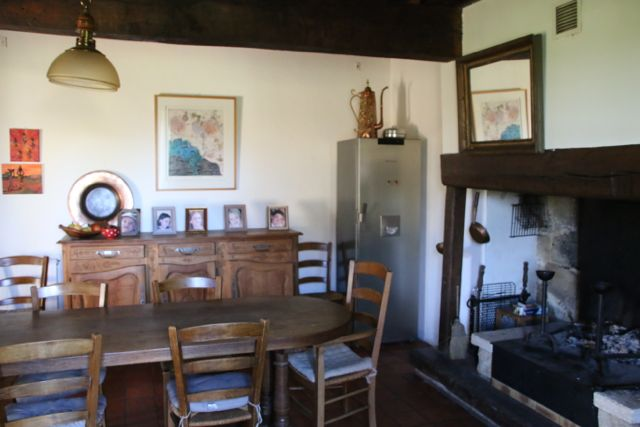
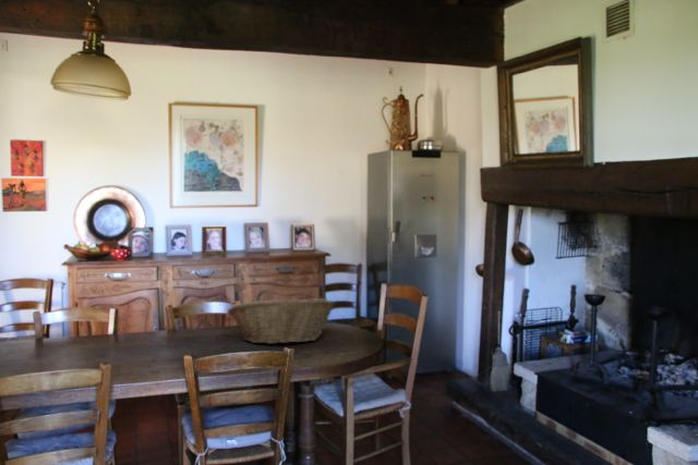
+ fruit basket (281, 317)
